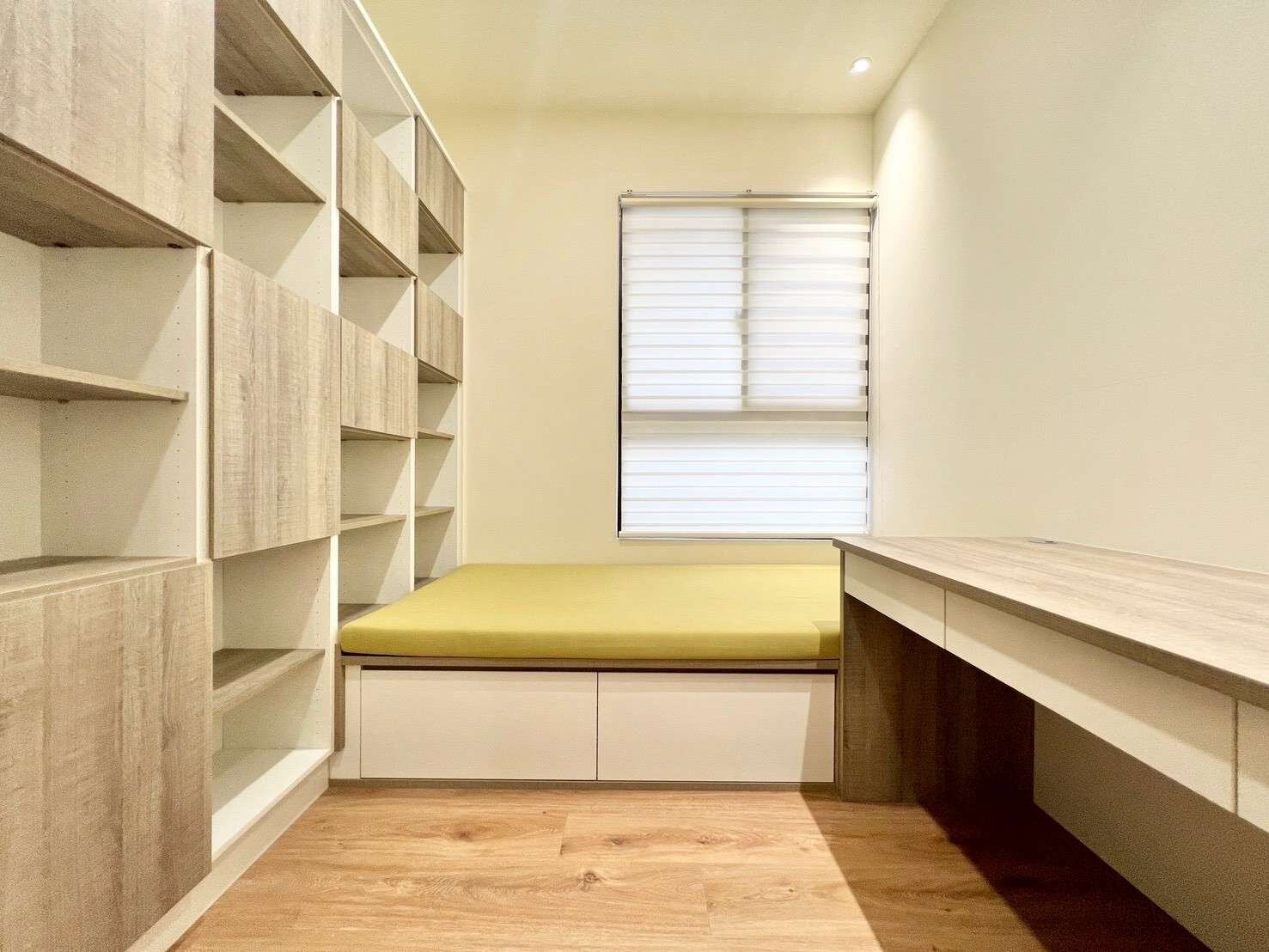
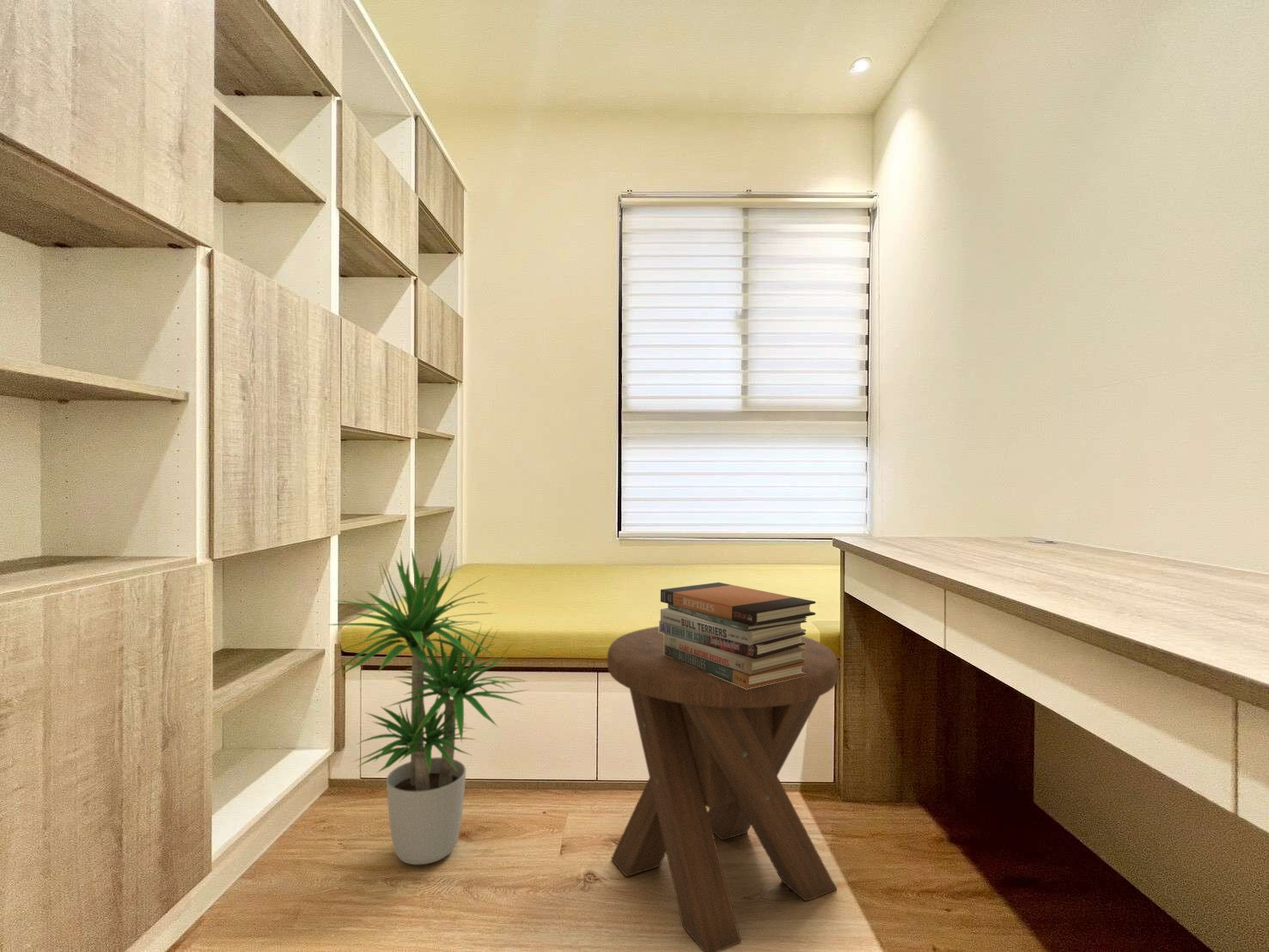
+ book stack (732, 628)
+ potted plant (430, 695)
+ music stool (719, 760)
